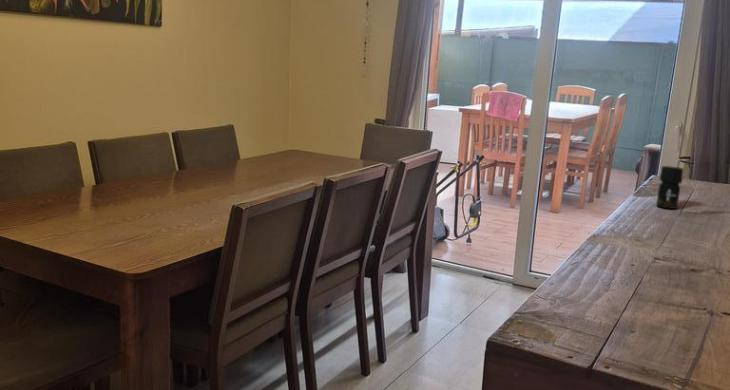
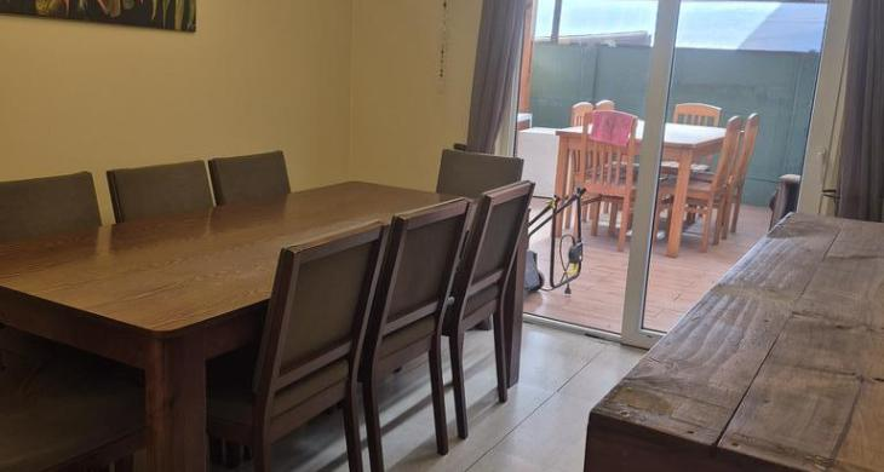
- jar (669, 187)
